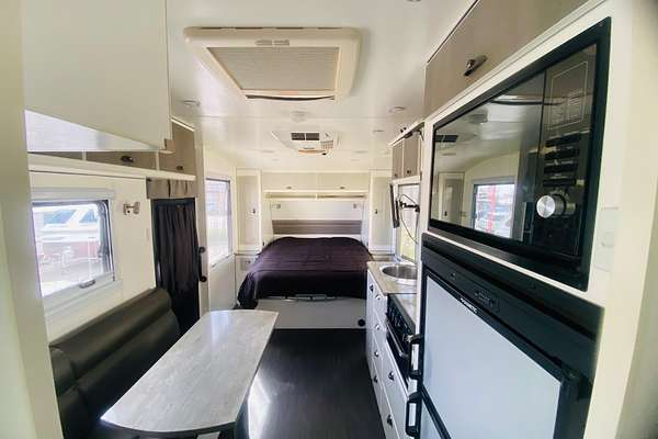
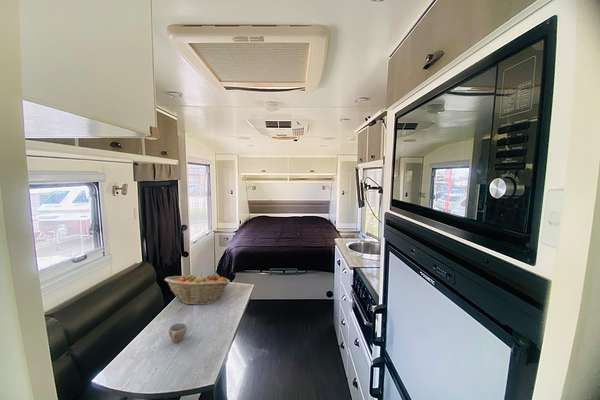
+ cup (177, 334)
+ fruit basket (198, 284)
